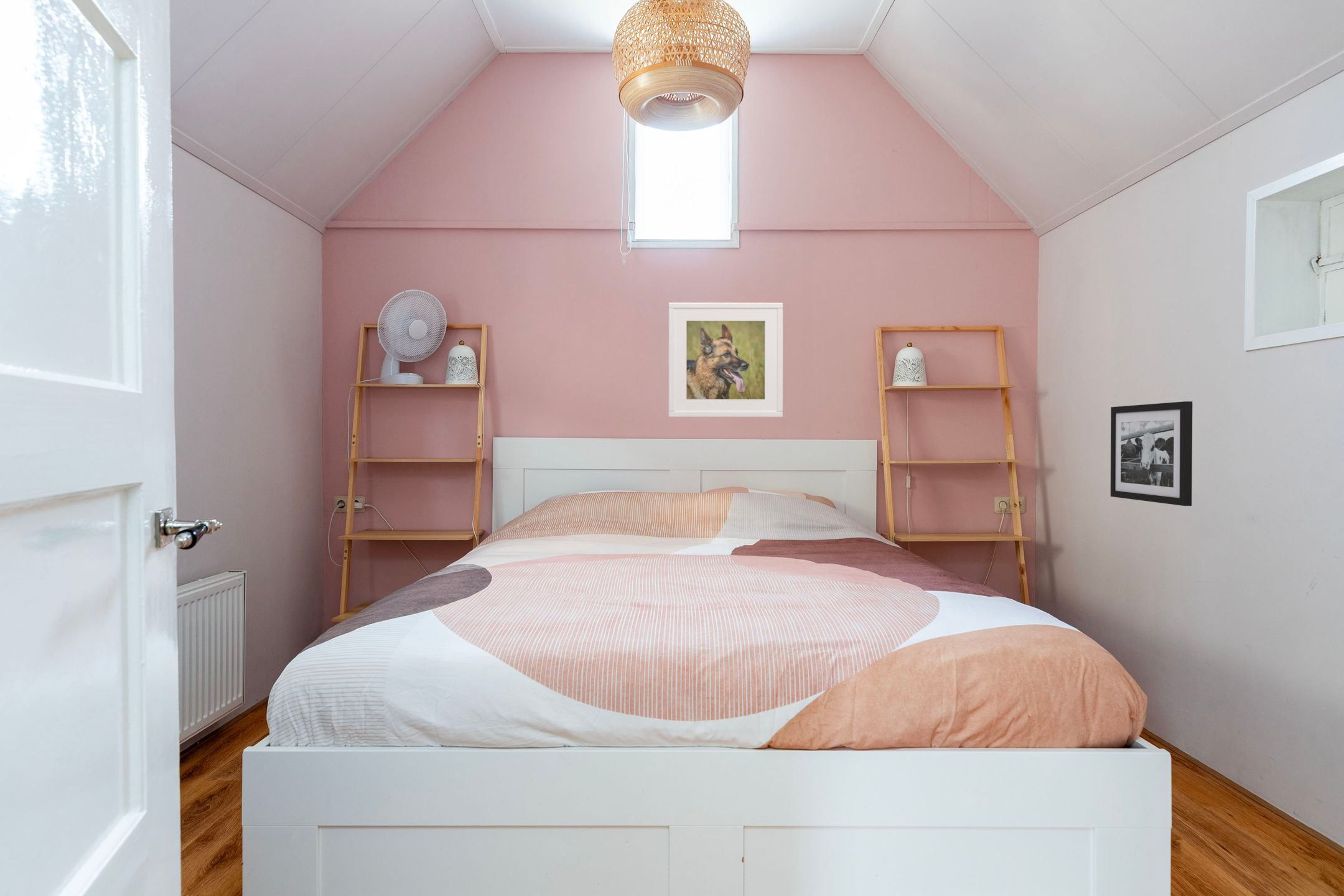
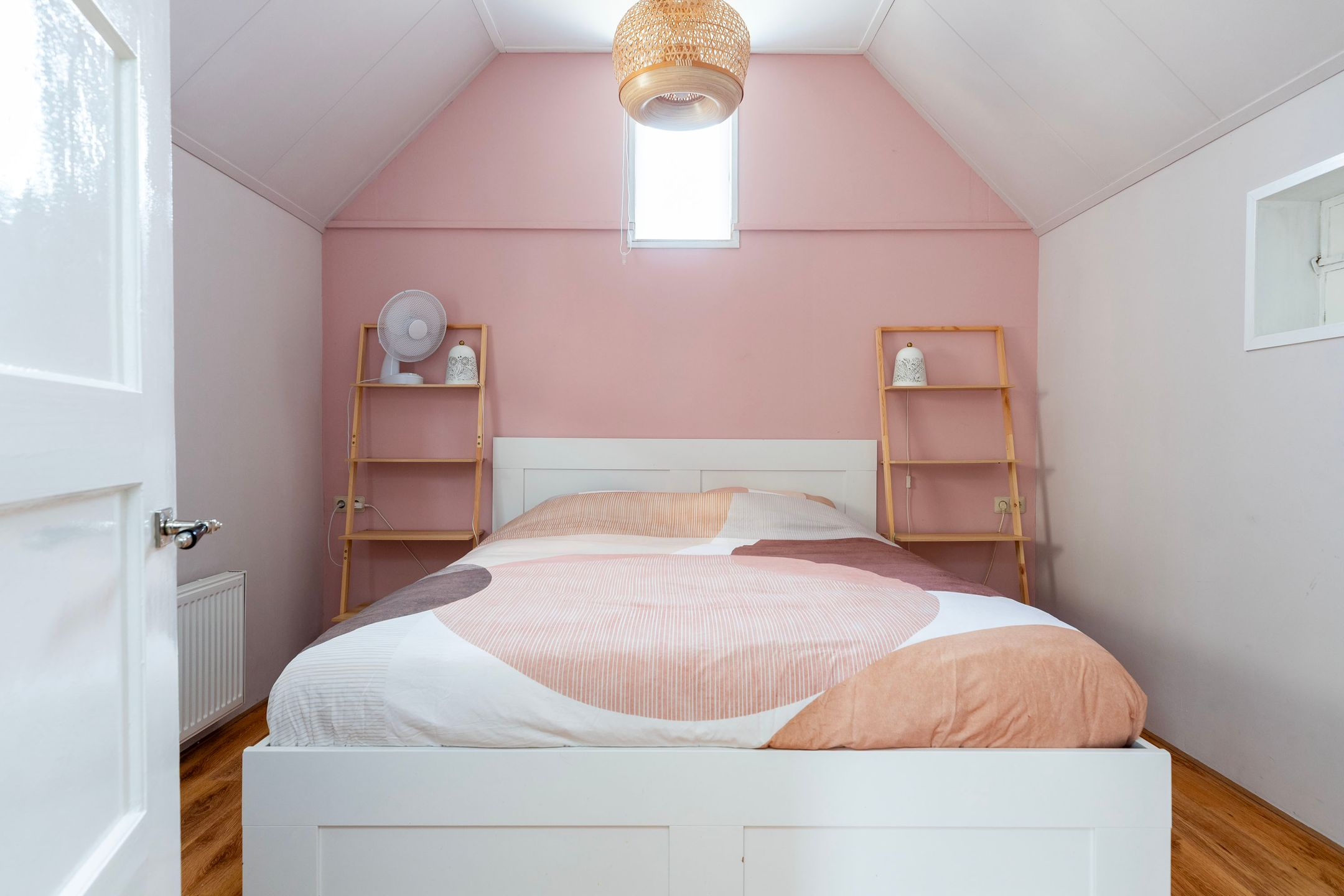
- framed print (726, 360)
- picture frame (1148, 452)
